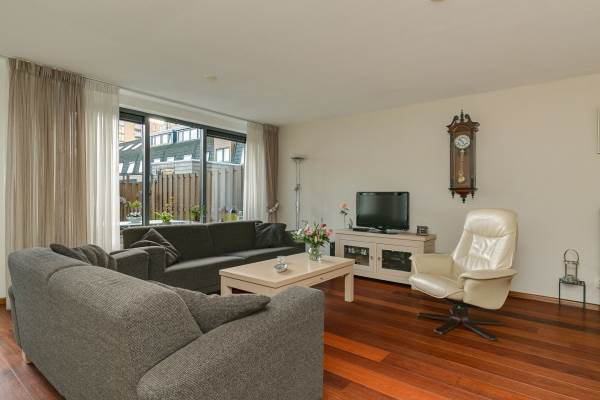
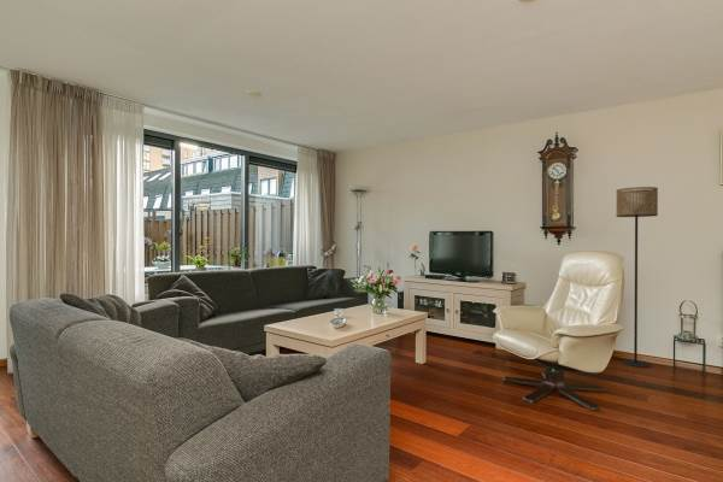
+ floor lamp (635, 276)
